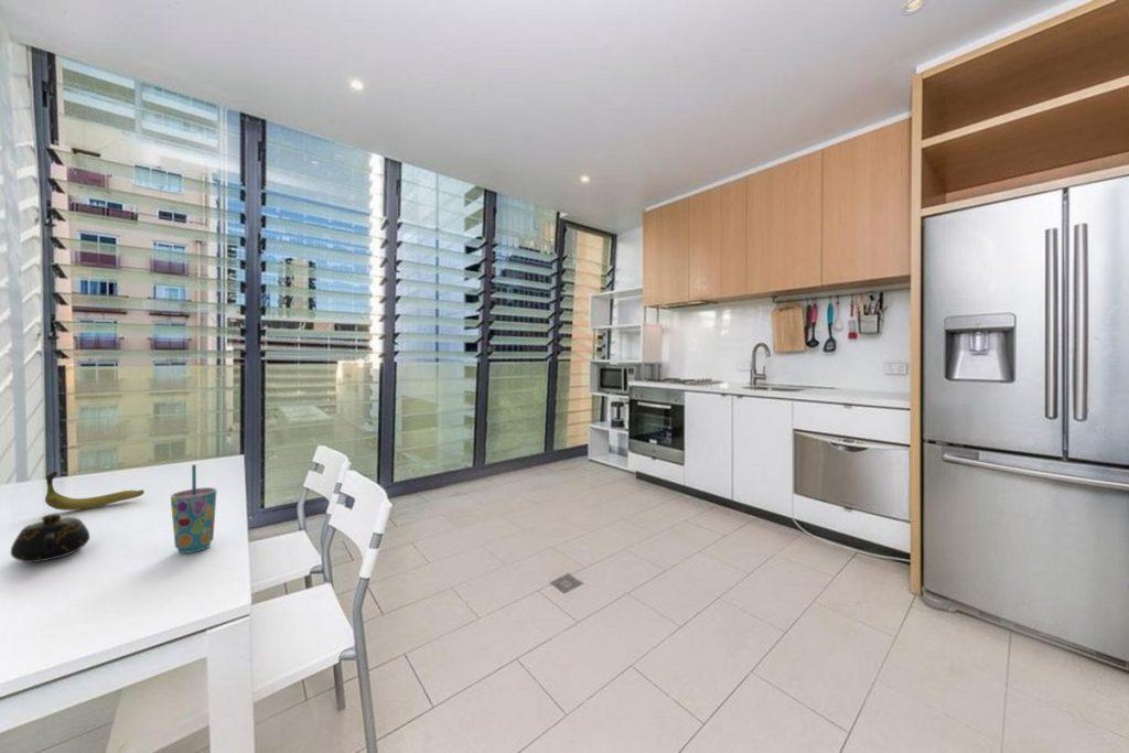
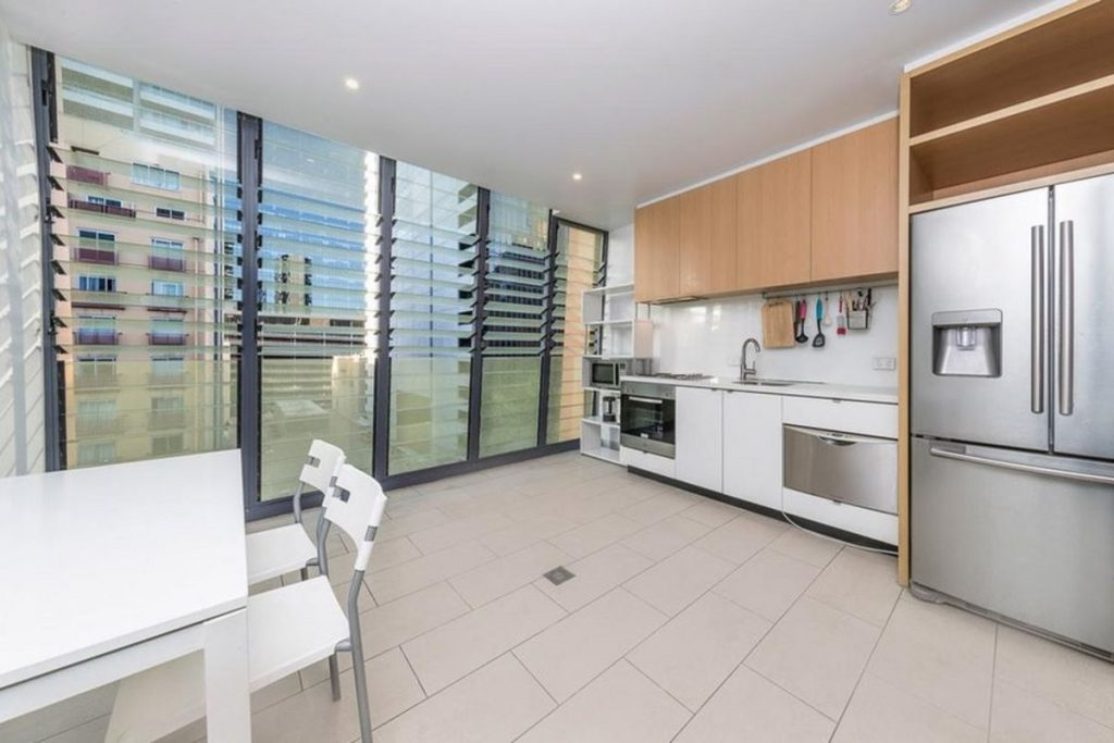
- cup (194, 506)
- teapot (52, 534)
- banana (97, 496)
